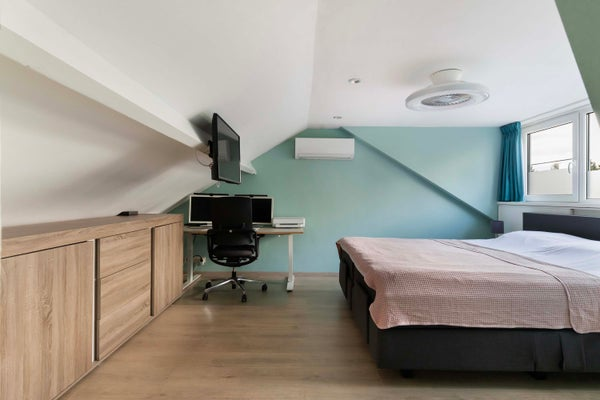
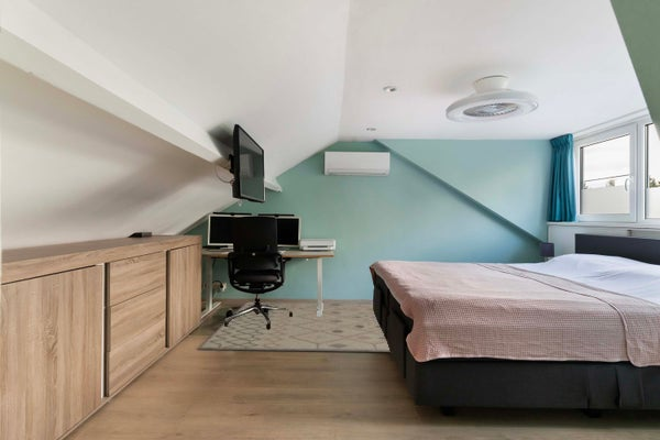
+ rug (334, 321)
